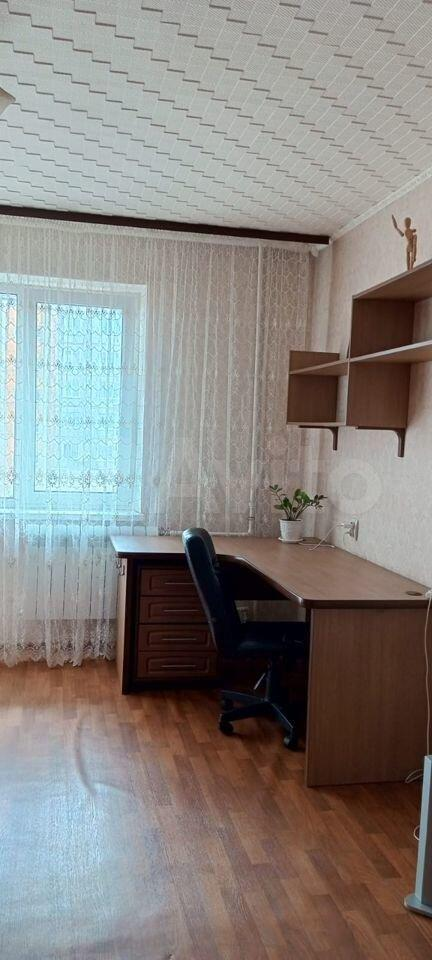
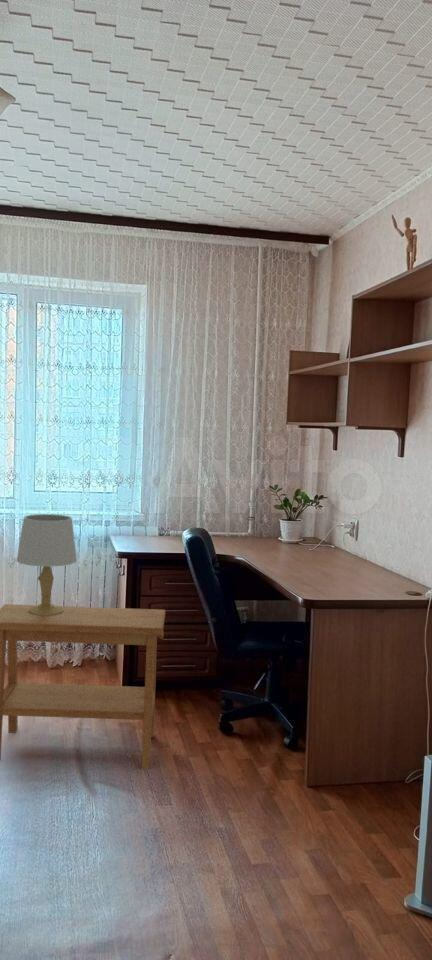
+ side table (78, 685)
+ table lamp (46, 564)
